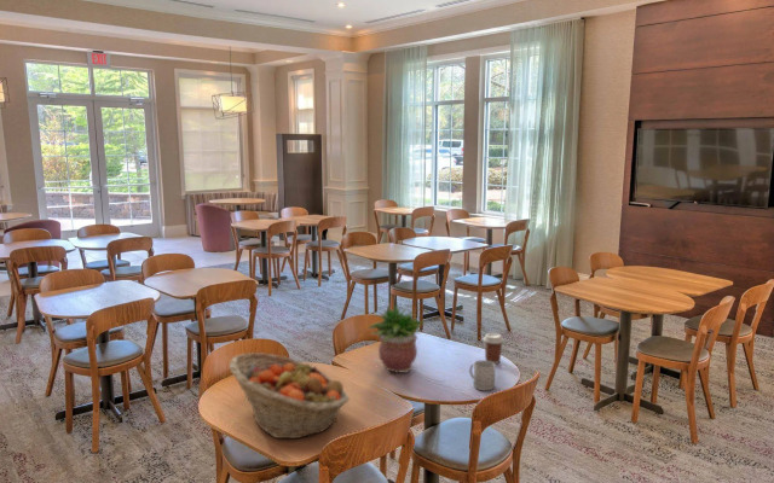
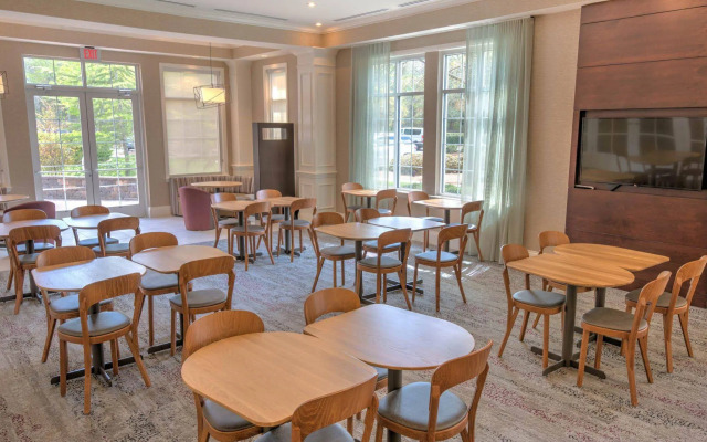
- potted plant (398, 336)
- coffee cup (492, 348)
- mug (480, 373)
- fruit basket (288, 389)
